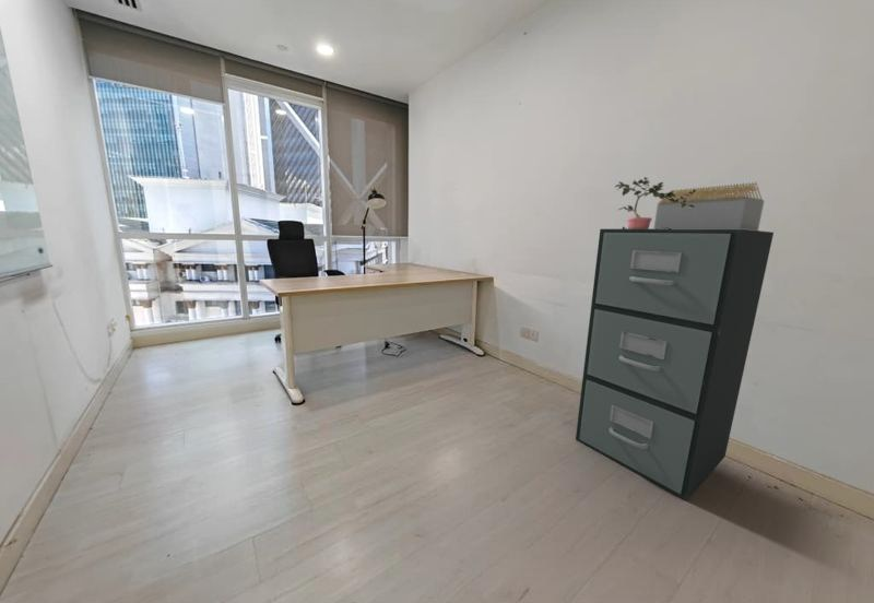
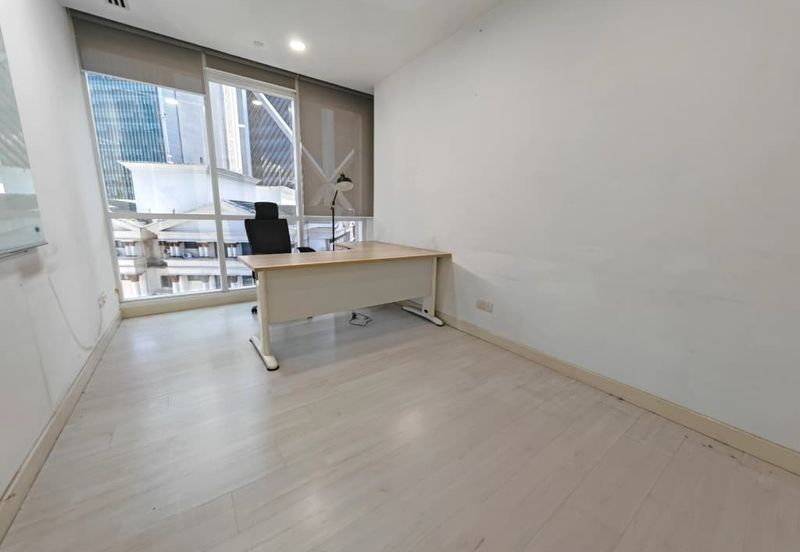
- filing cabinet (662, 346)
- architectural model (706, 208)
- potted plant (653, 196)
